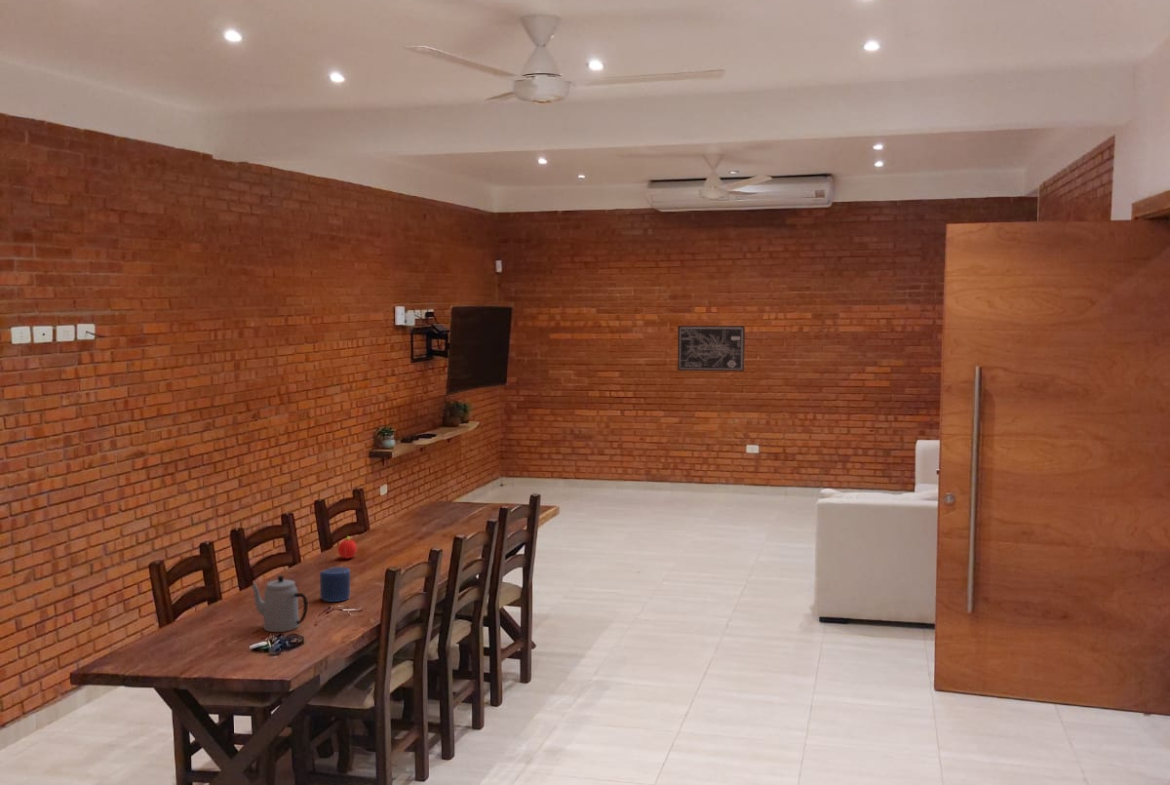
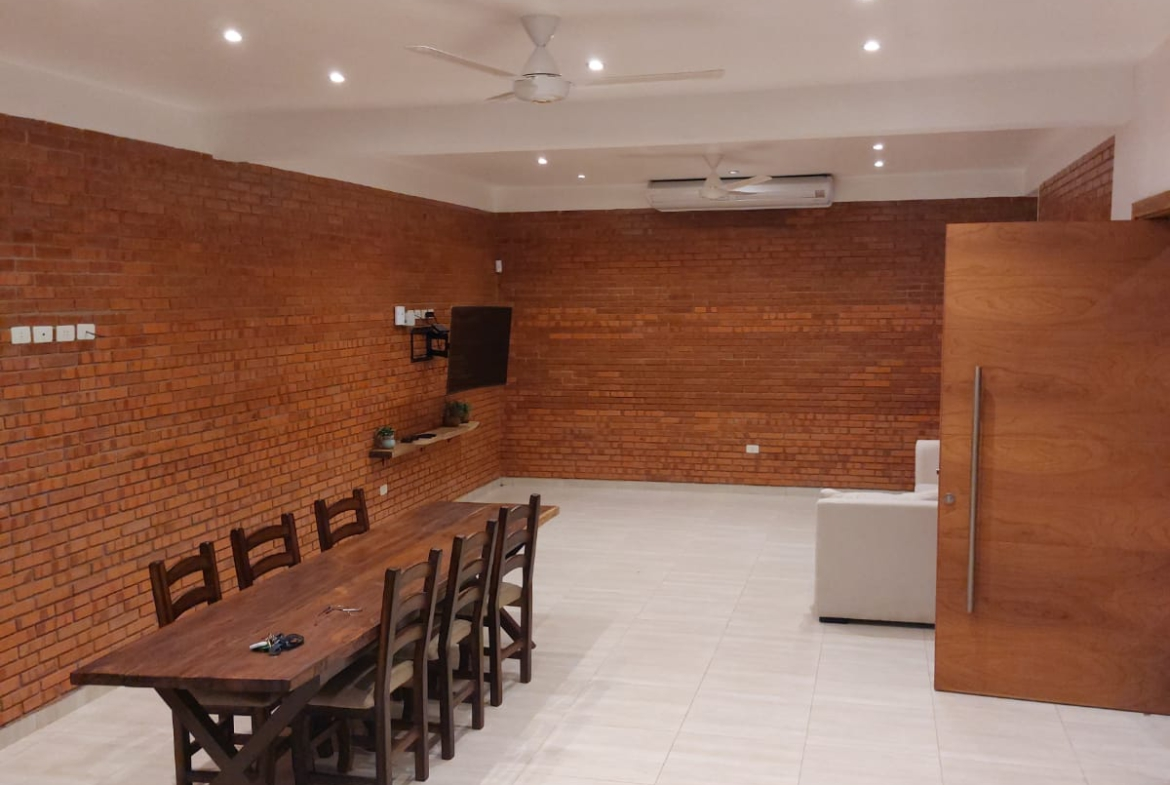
- candle (335, 584)
- wall art (710, 348)
- teapot (279, 601)
- fruit (347, 547)
